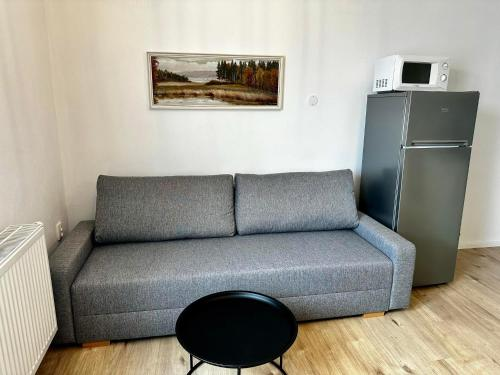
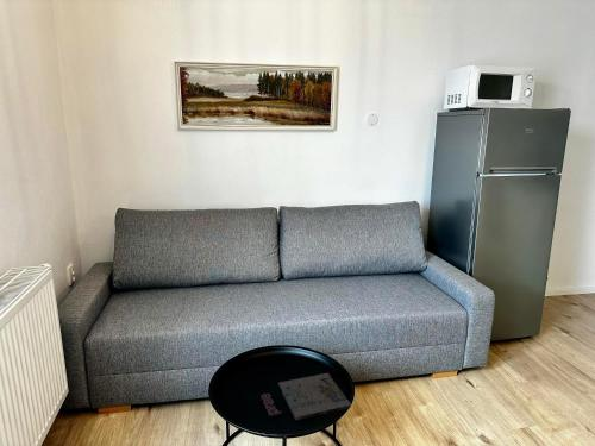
+ magazine (302, 396)
